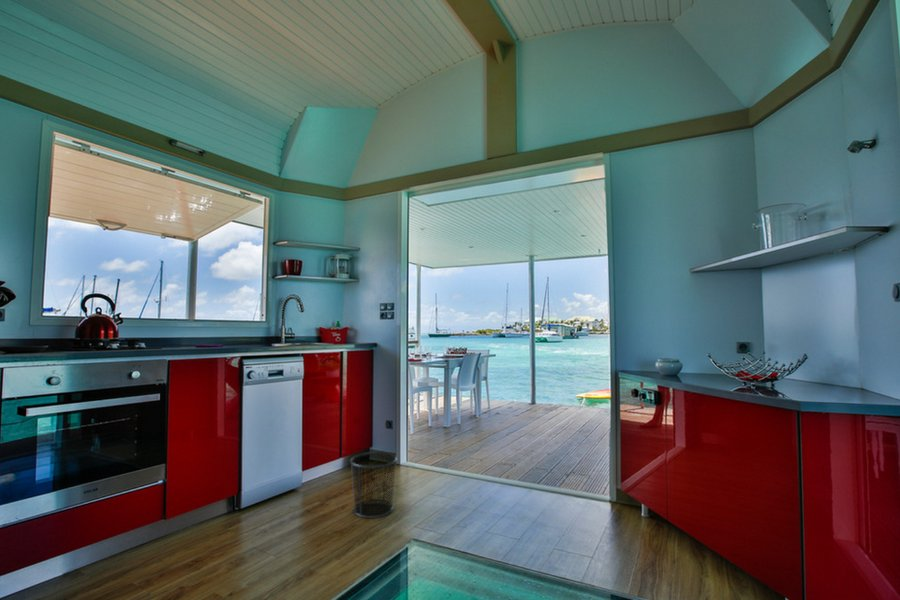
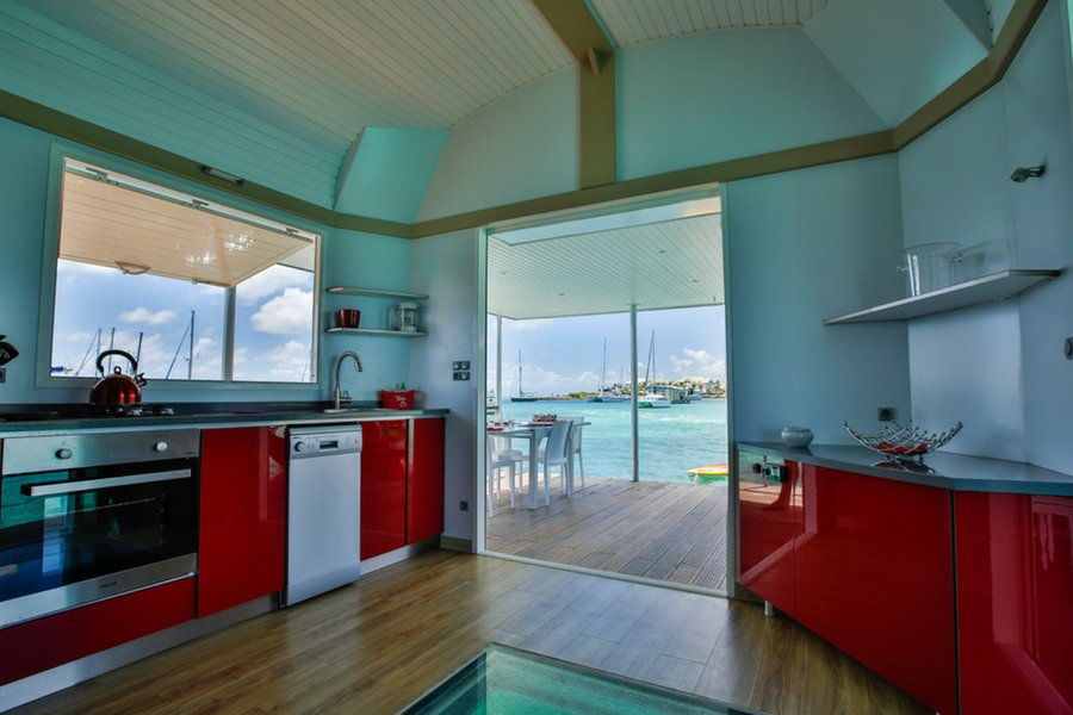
- waste bin (373, 483)
